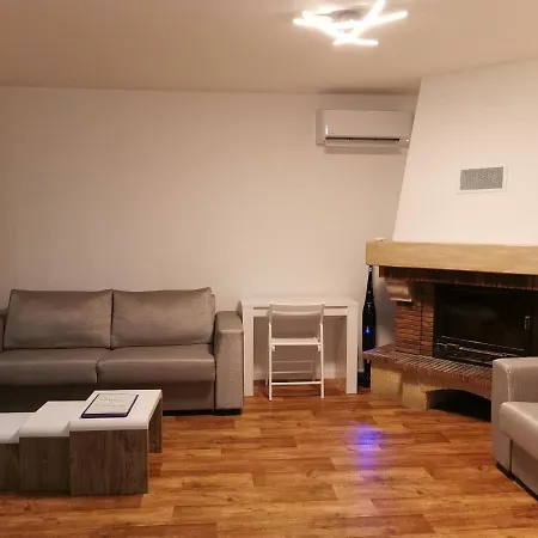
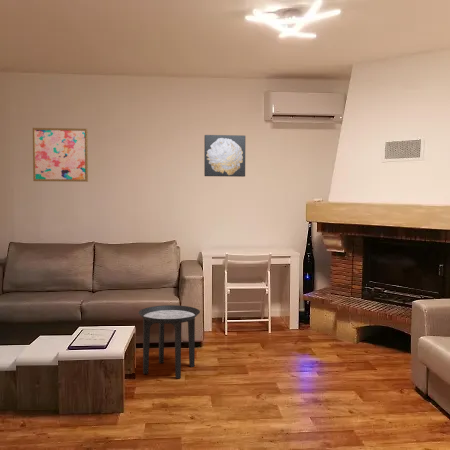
+ wall art (224, 155)
+ wall art (60, 154)
+ side table (163, 340)
